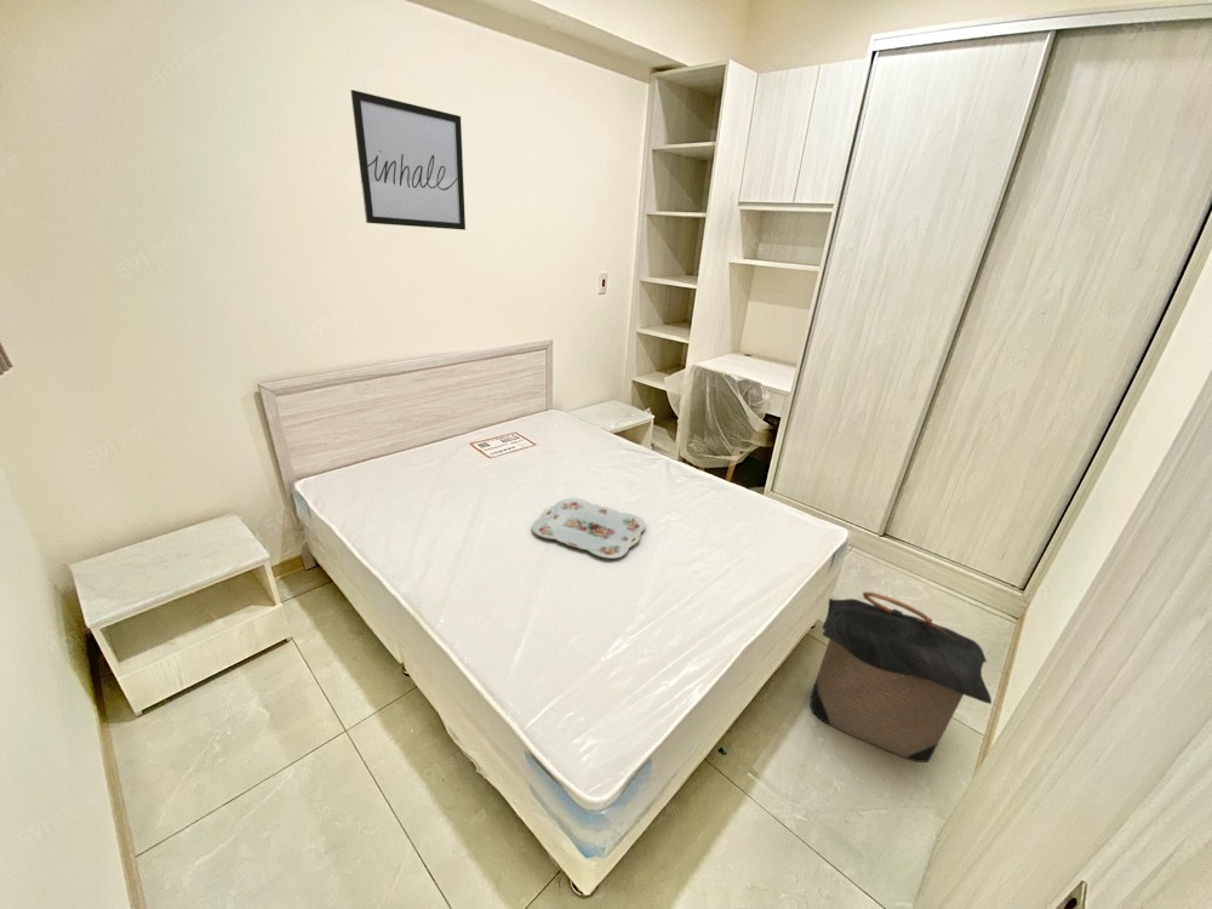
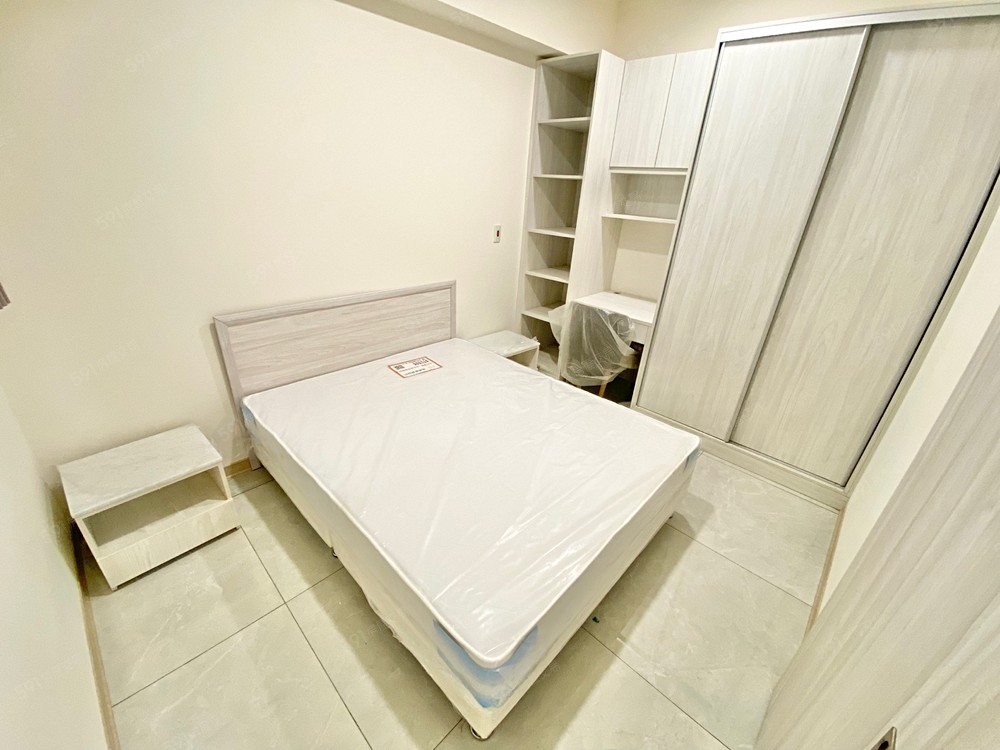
- serving tray (589, 526)
- laundry hamper (896, 662)
- wall art (415, 167)
